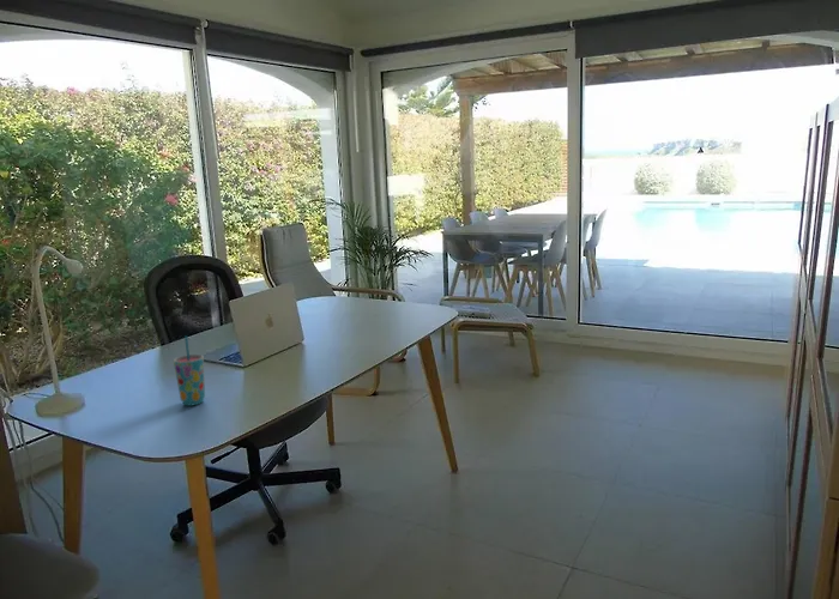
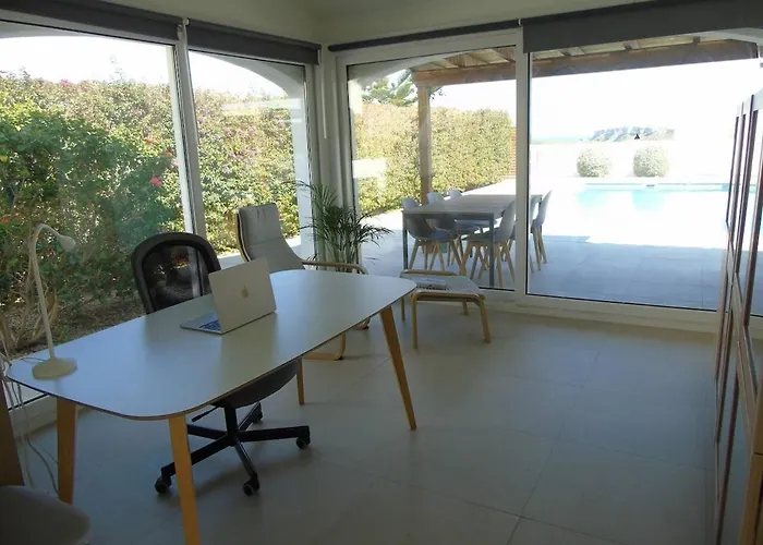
- cup (189, 369)
